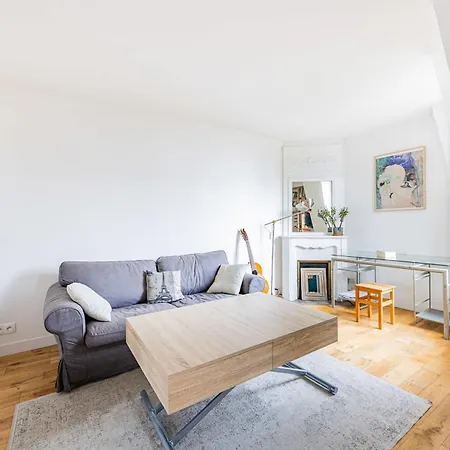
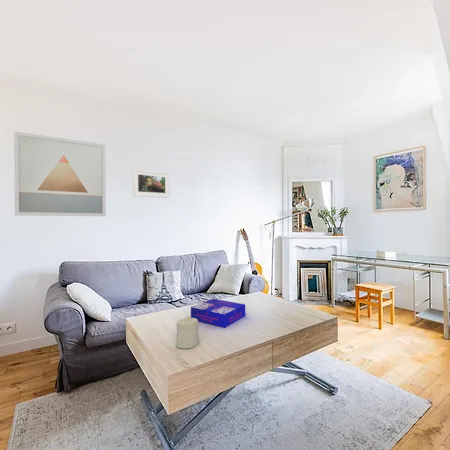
+ wall art (63, 177)
+ board game (218, 311)
+ candle (187, 330)
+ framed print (151, 184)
